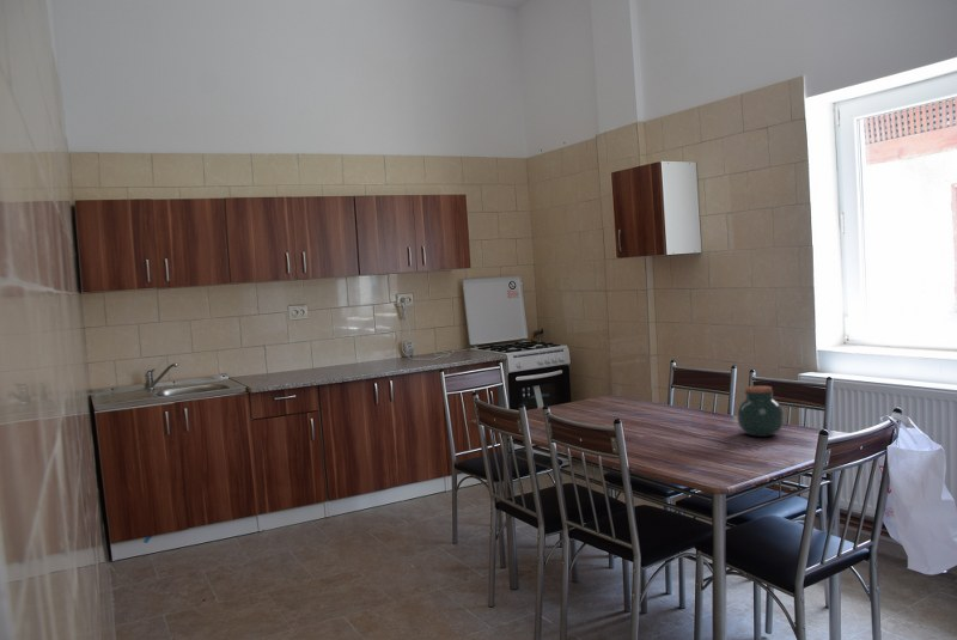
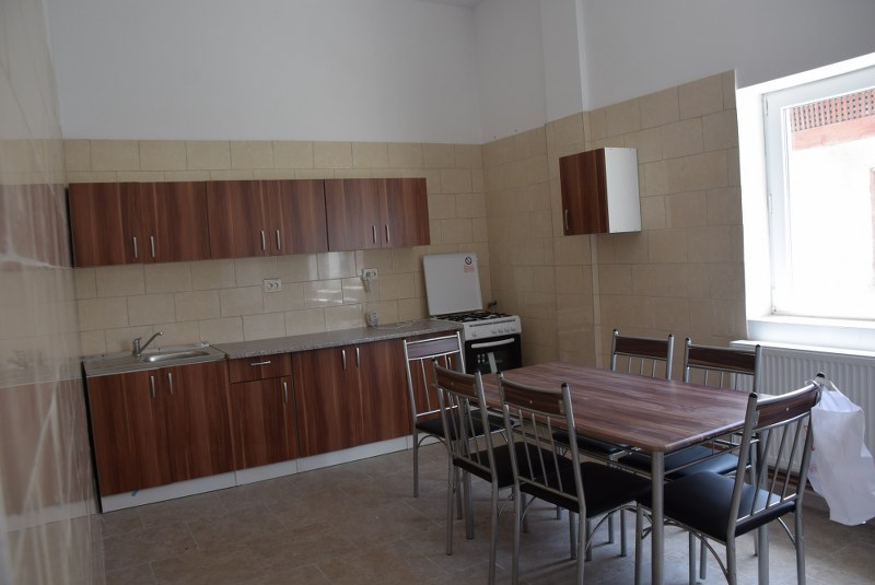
- jar (760, 410)
